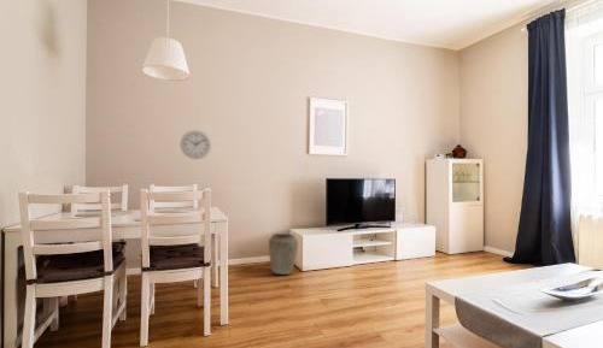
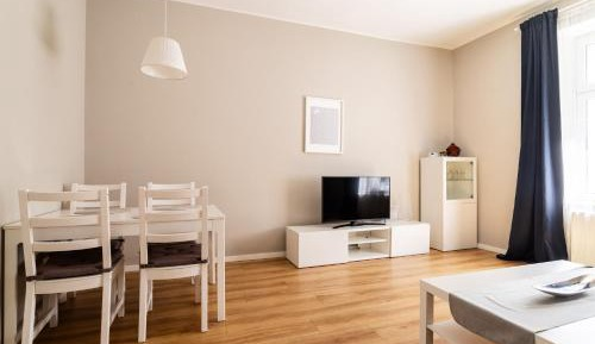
- vase (282, 253)
- wall clock (195, 144)
